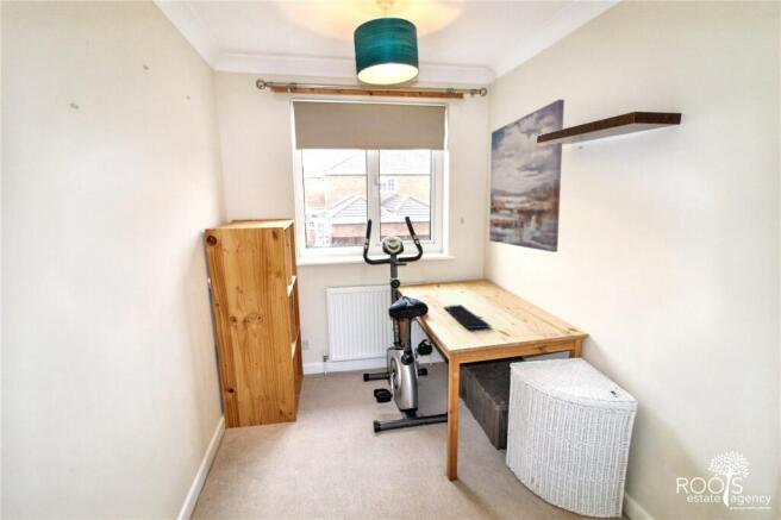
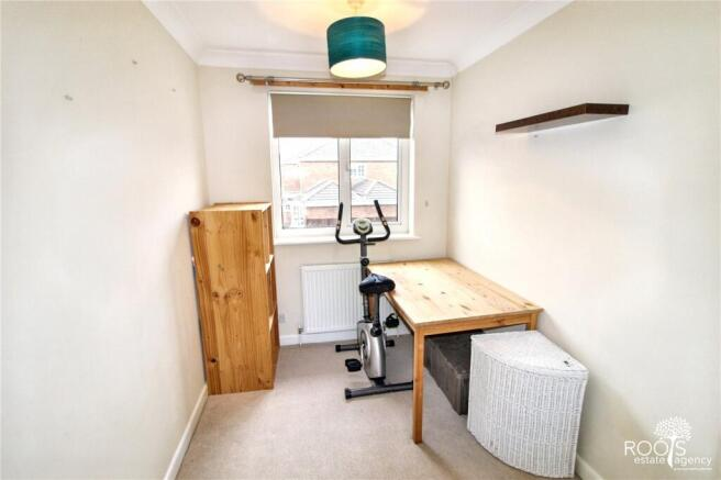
- keyboard (466, 315)
- wall art (519, 183)
